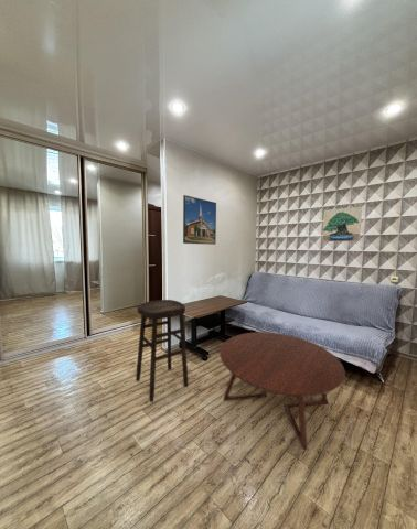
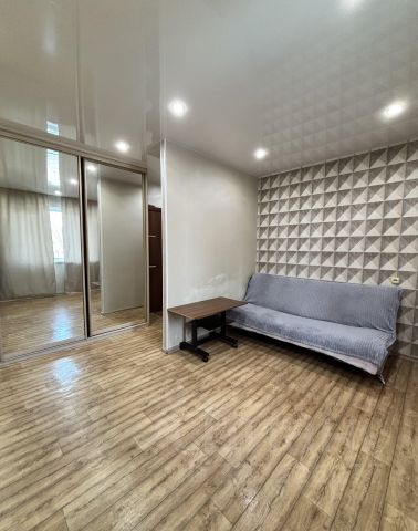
- coffee table (276, 378)
- stool (160, 343)
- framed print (201, 222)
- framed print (341, 225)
